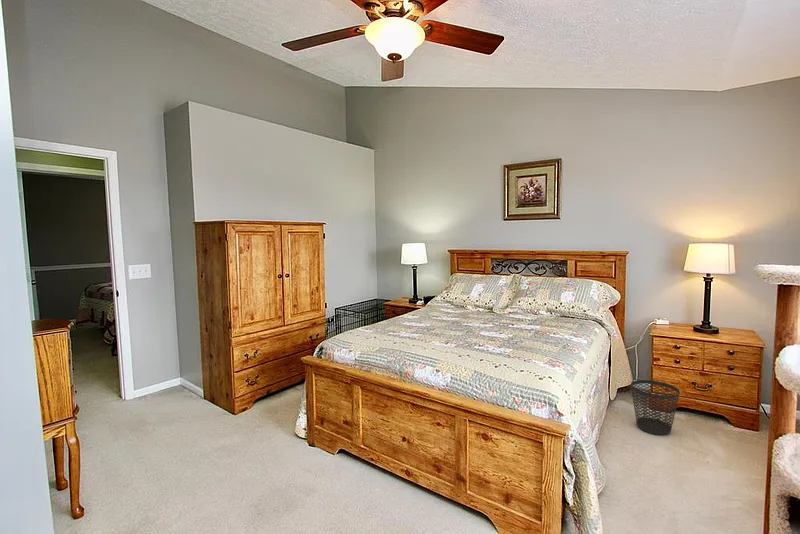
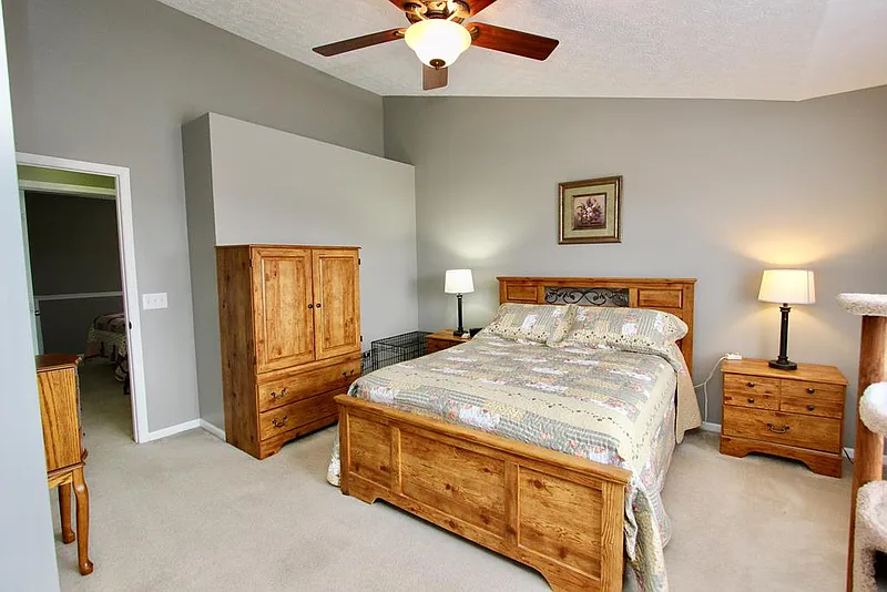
- wastebasket (654, 408)
